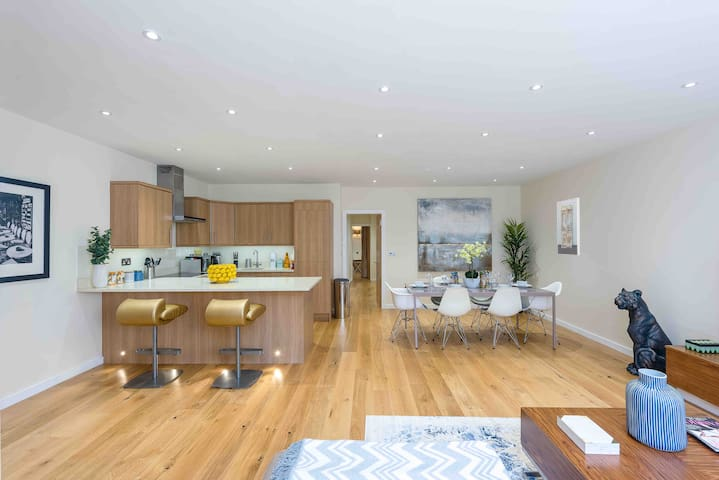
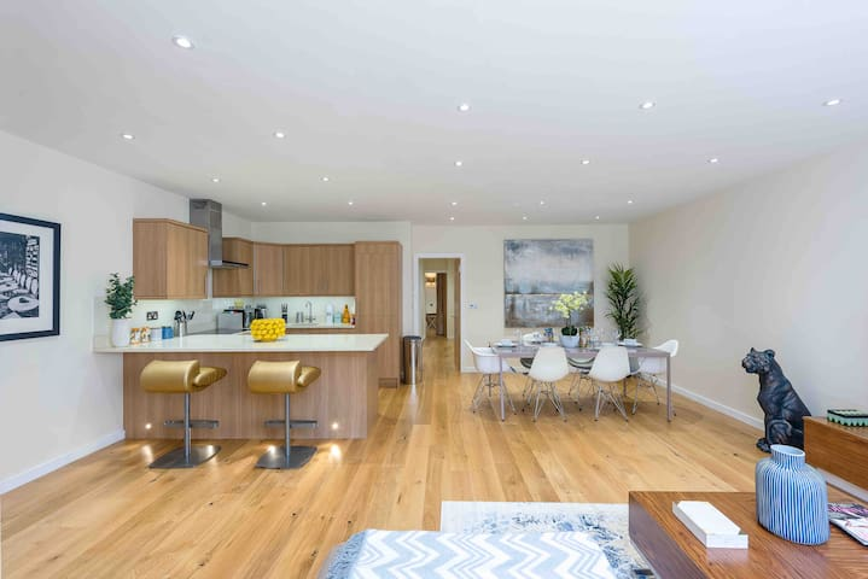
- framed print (567, 227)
